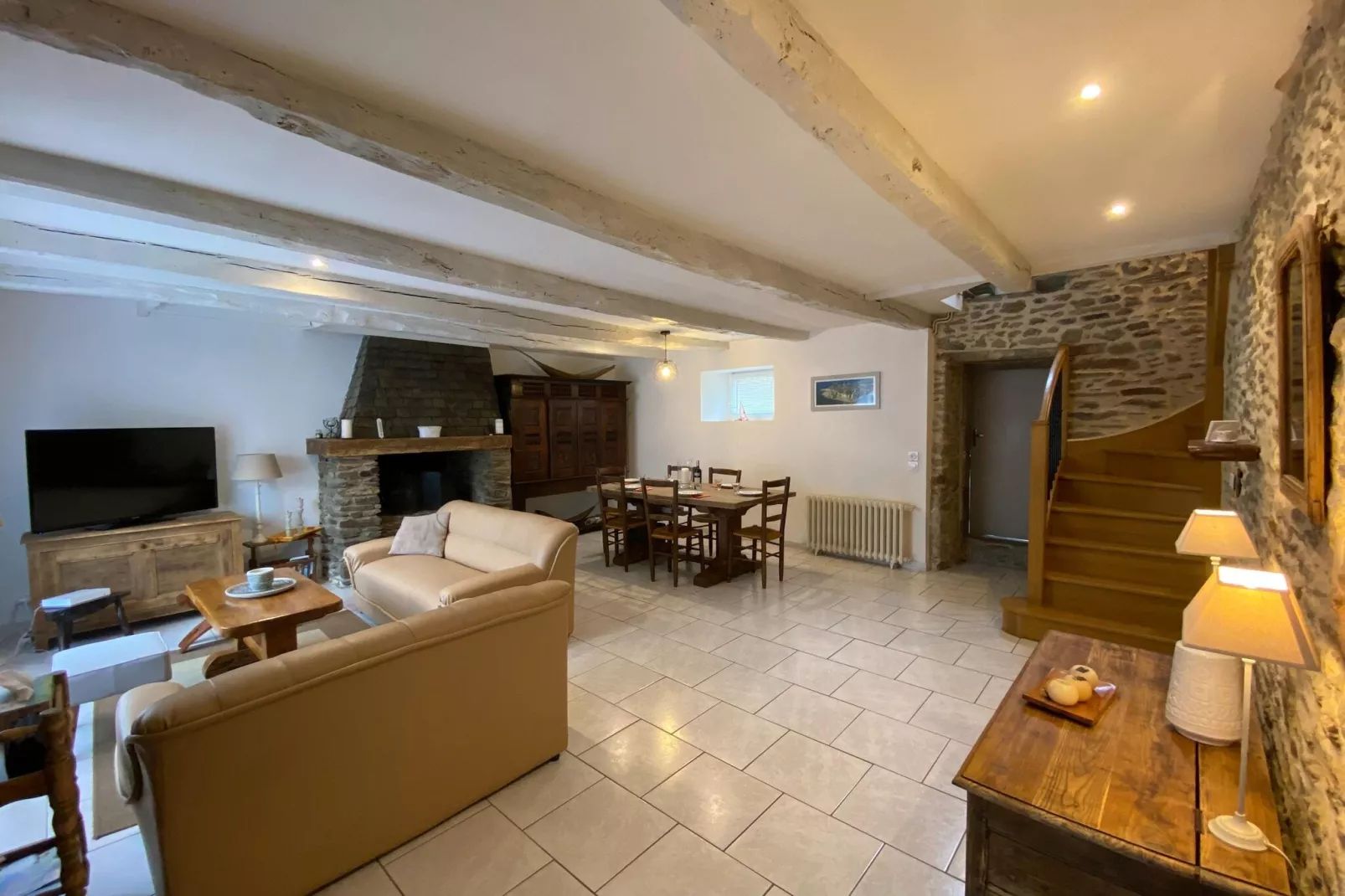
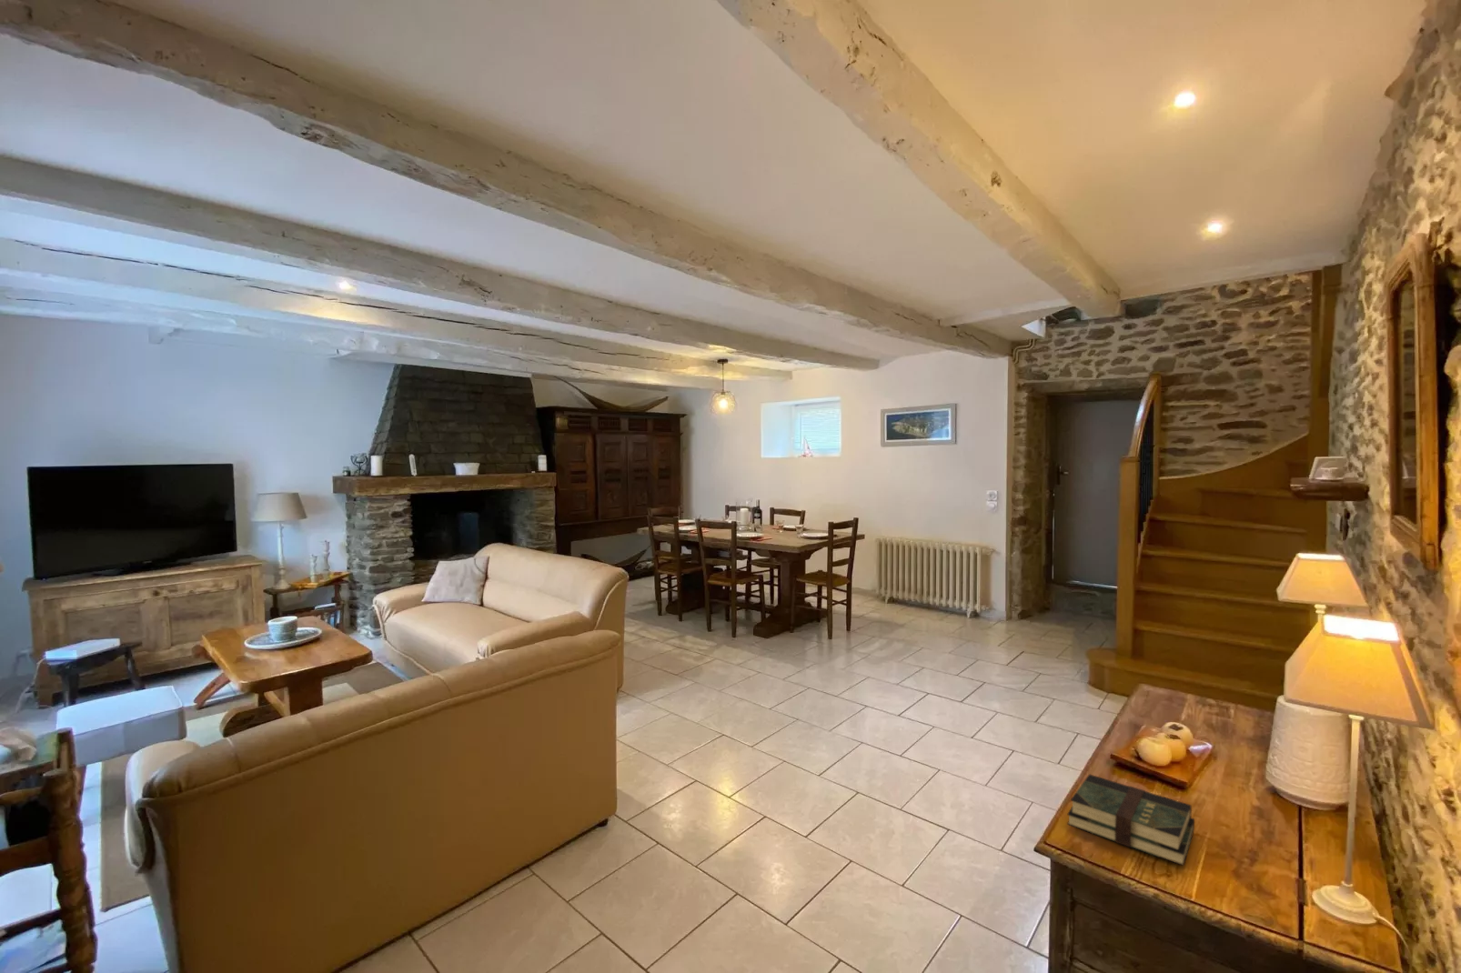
+ book (1130, 813)
